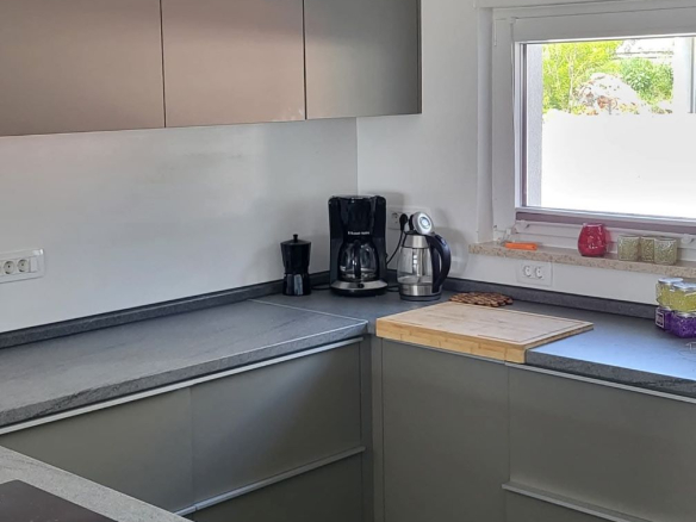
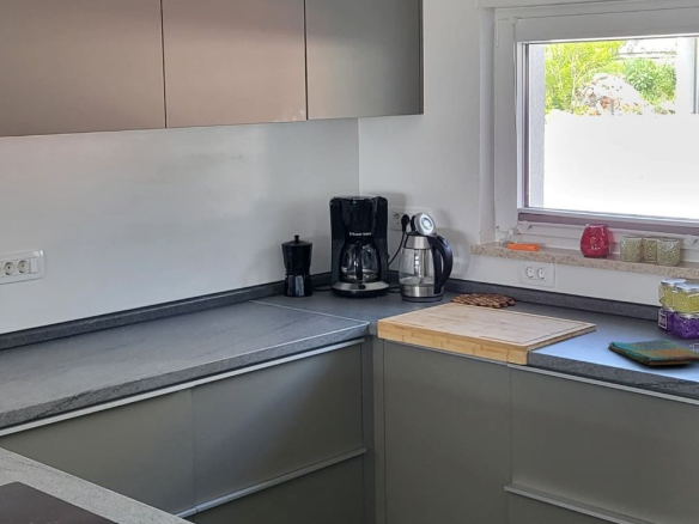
+ dish towel (658, 352)
